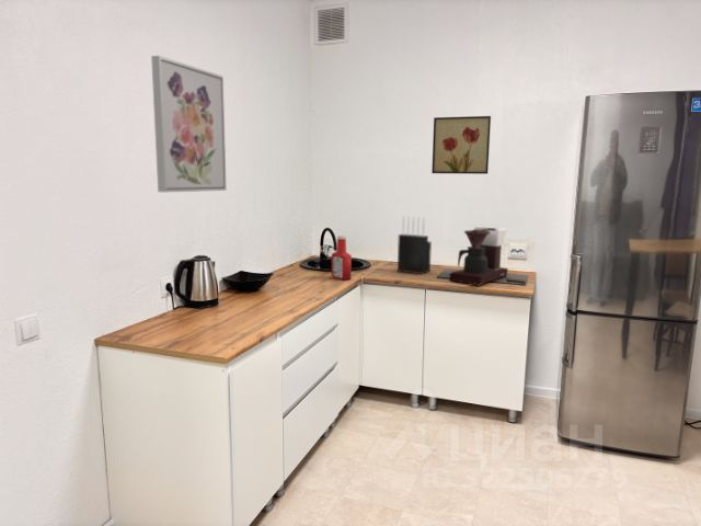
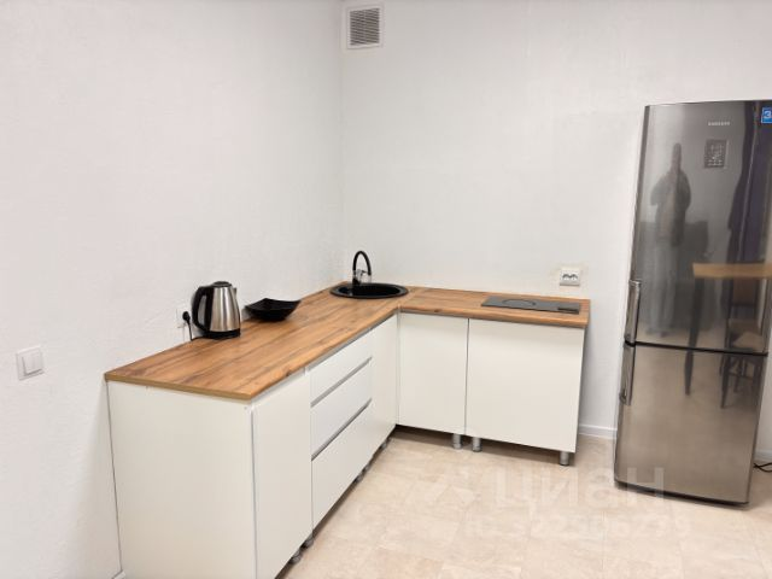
- wall art (193, 129)
- soap bottle (341, 256)
- knife block (415, 243)
- wall art (460, 145)
- coffee maker (480, 253)
